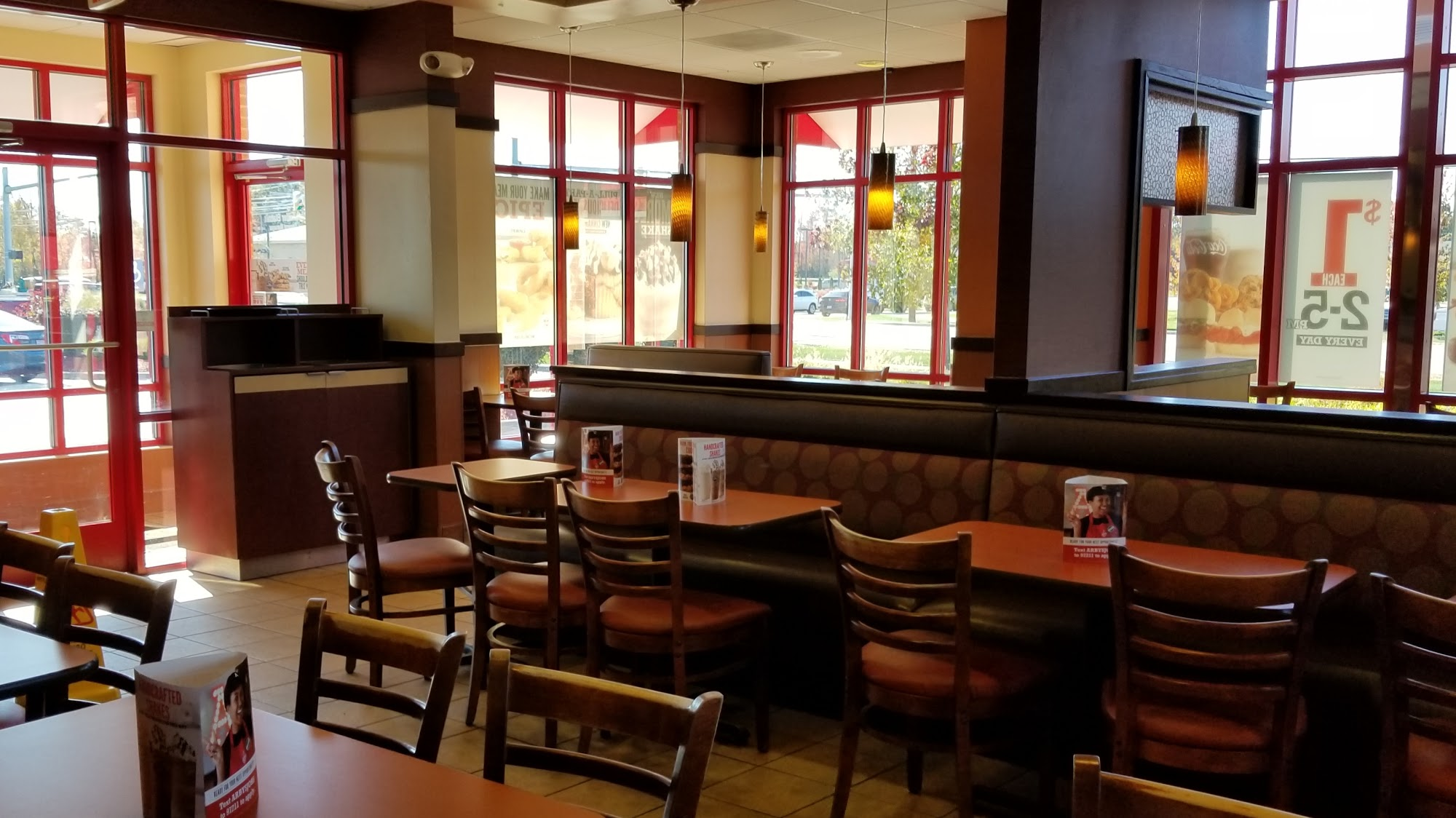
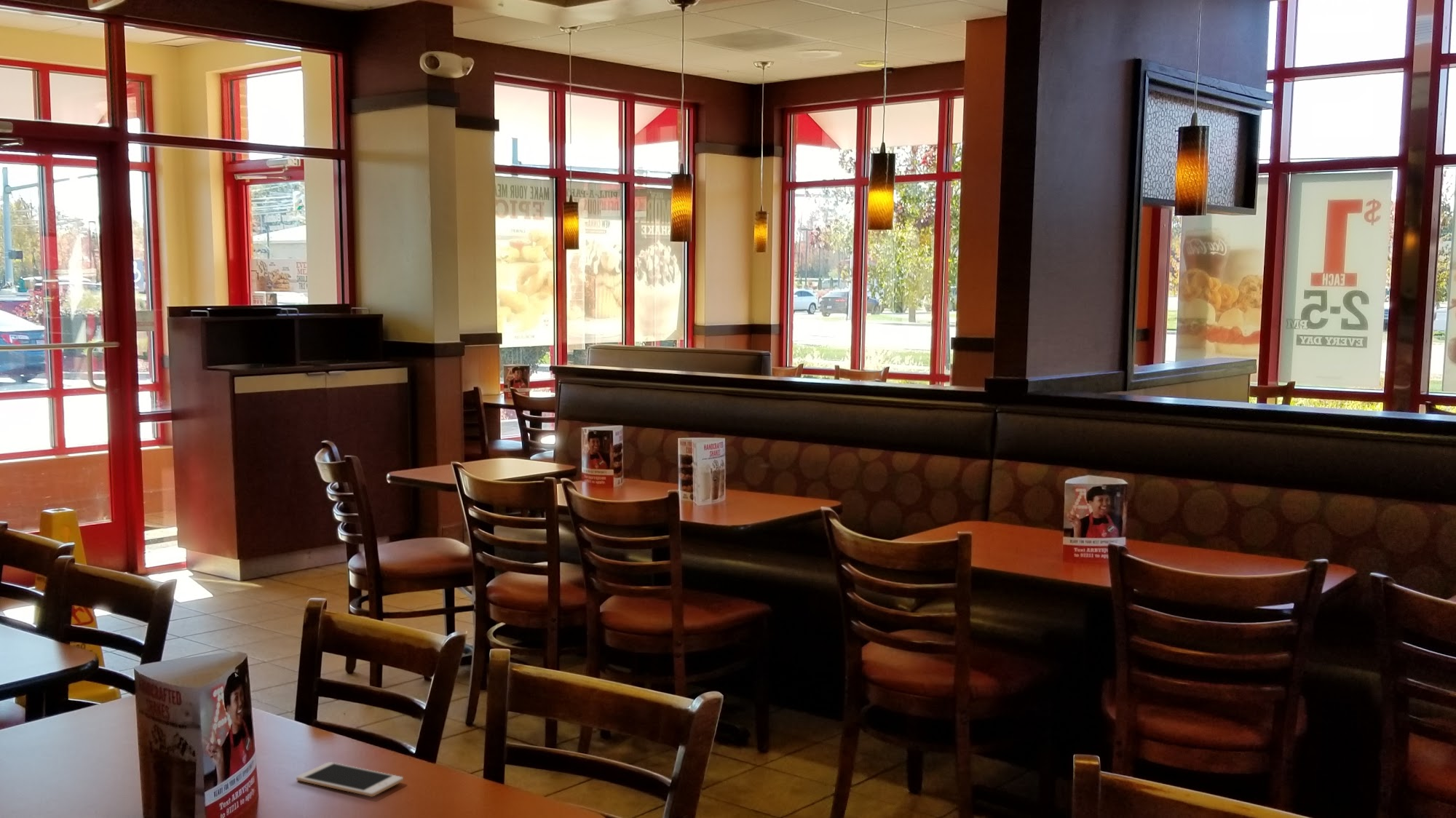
+ cell phone (349, 779)
